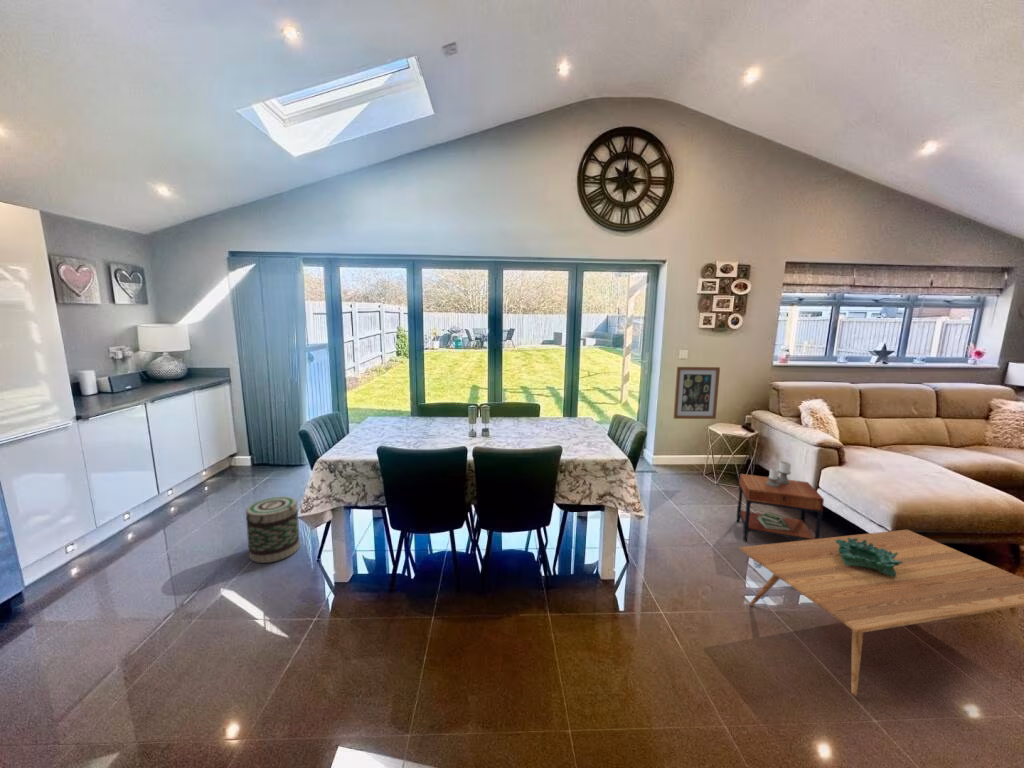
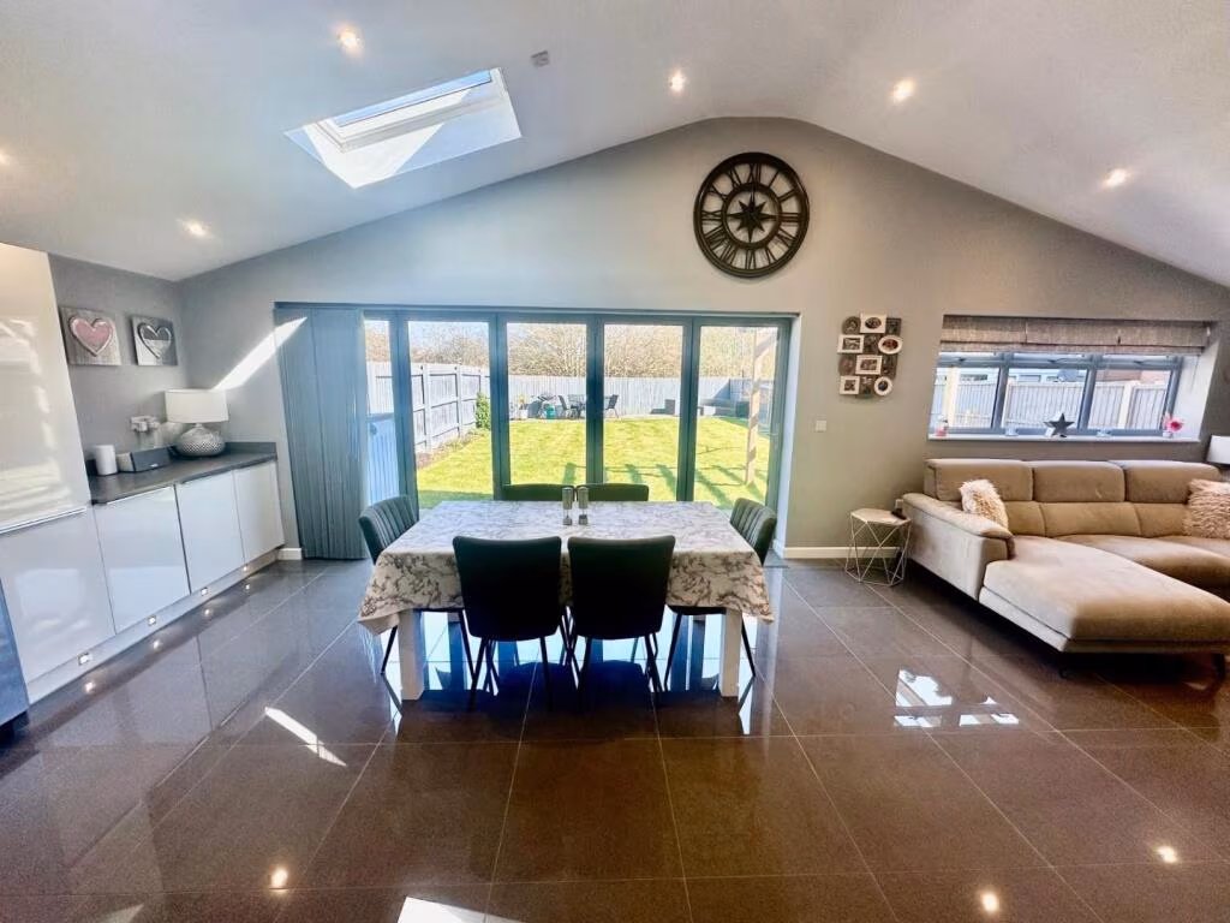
- side table (777, 500)
- coffee table (883, 599)
- decorative bowl (867, 555)
- wall art (696, 393)
- basket (274, 527)
